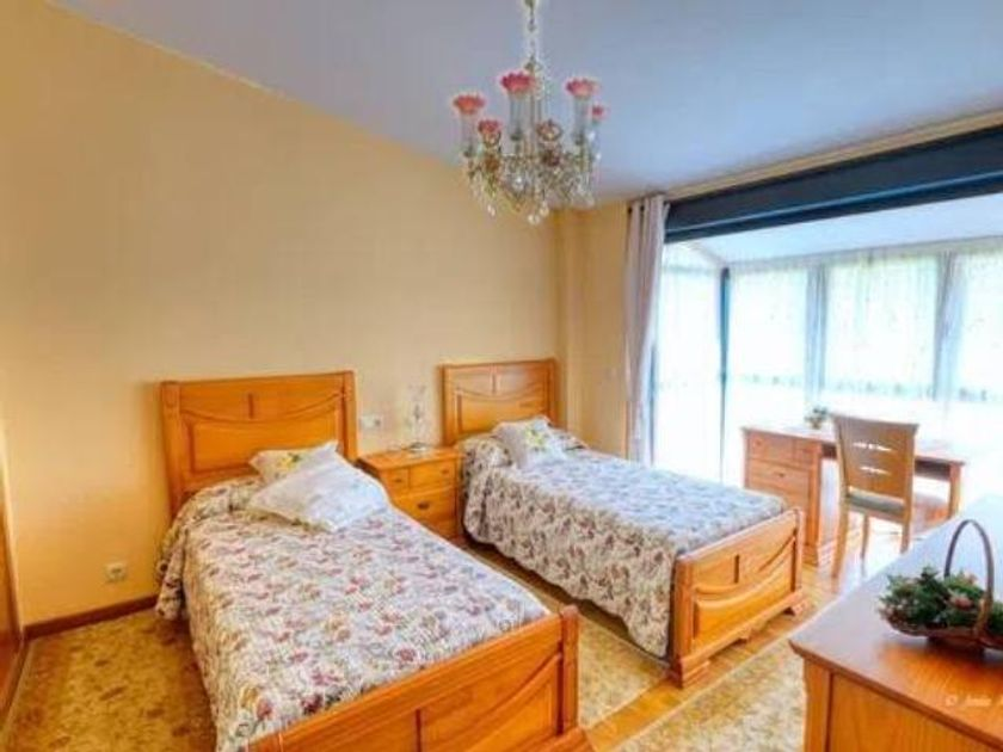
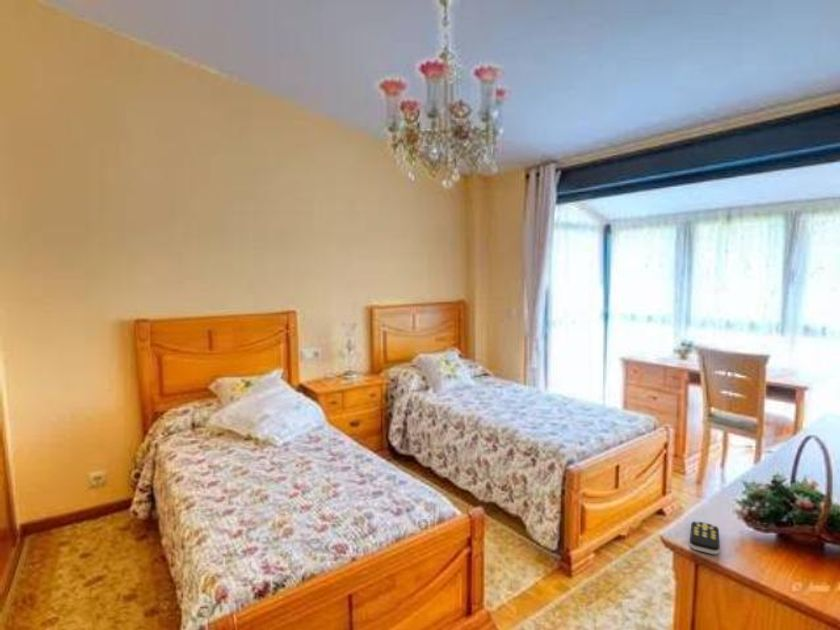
+ remote control (704, 536)
